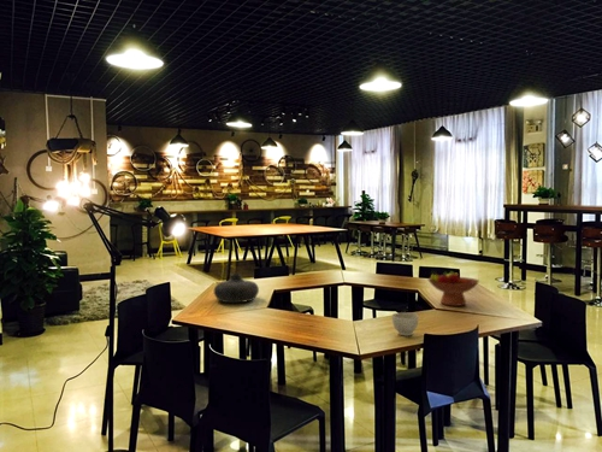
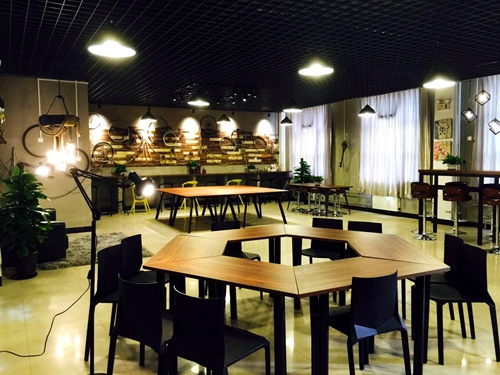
- vase (236, 287)
- bowl (405, 324)
- fruit bowl (453, 287)
